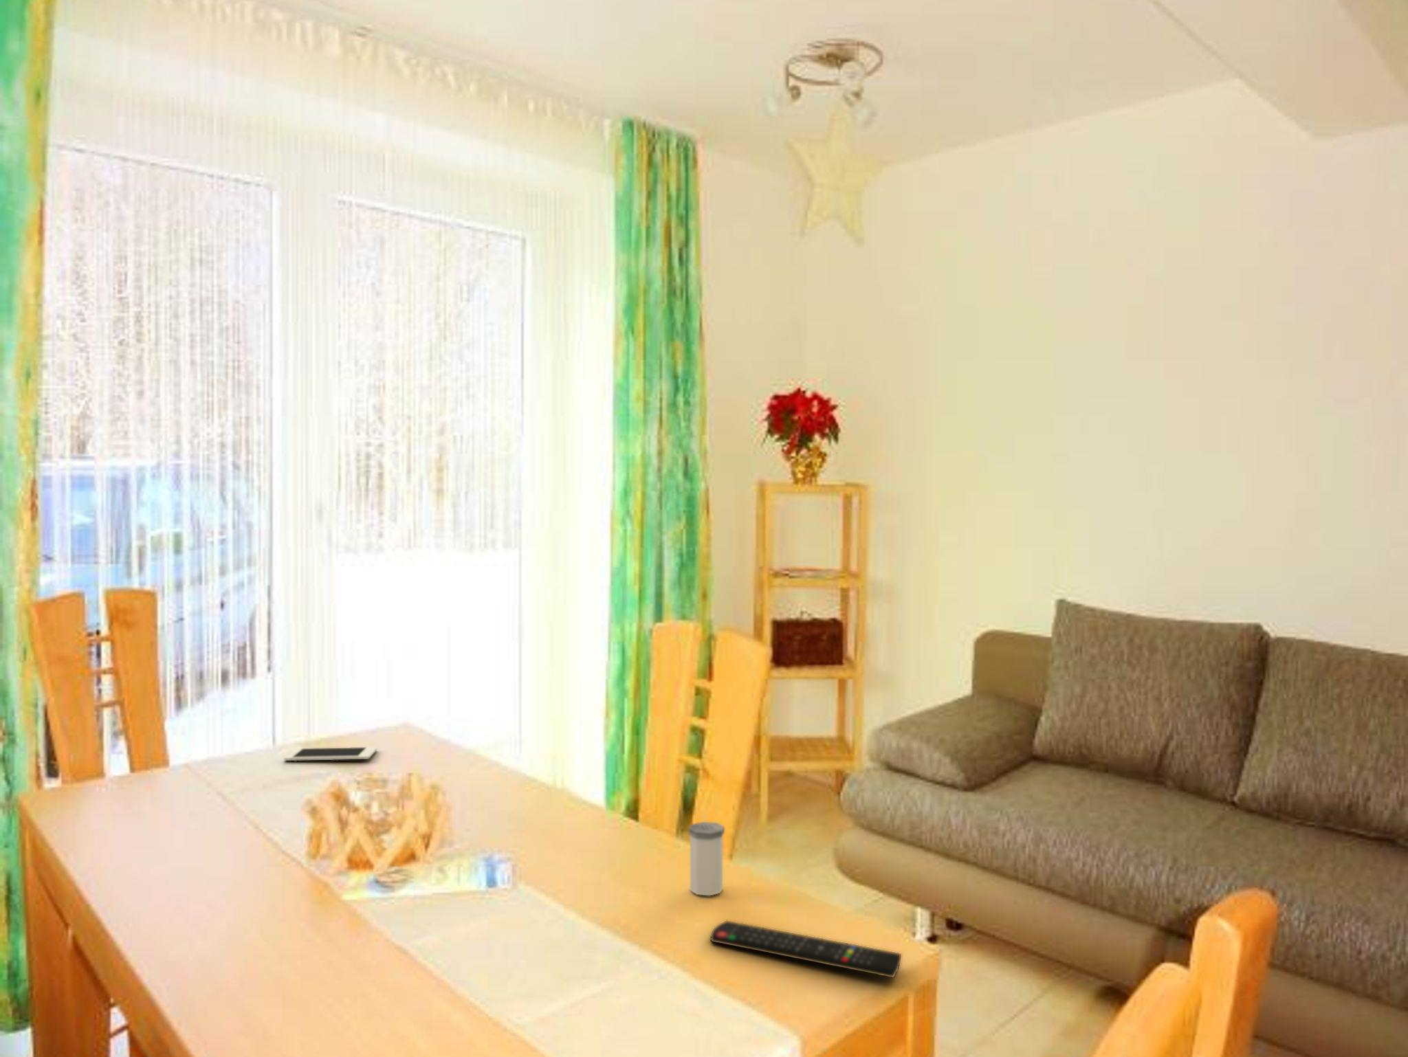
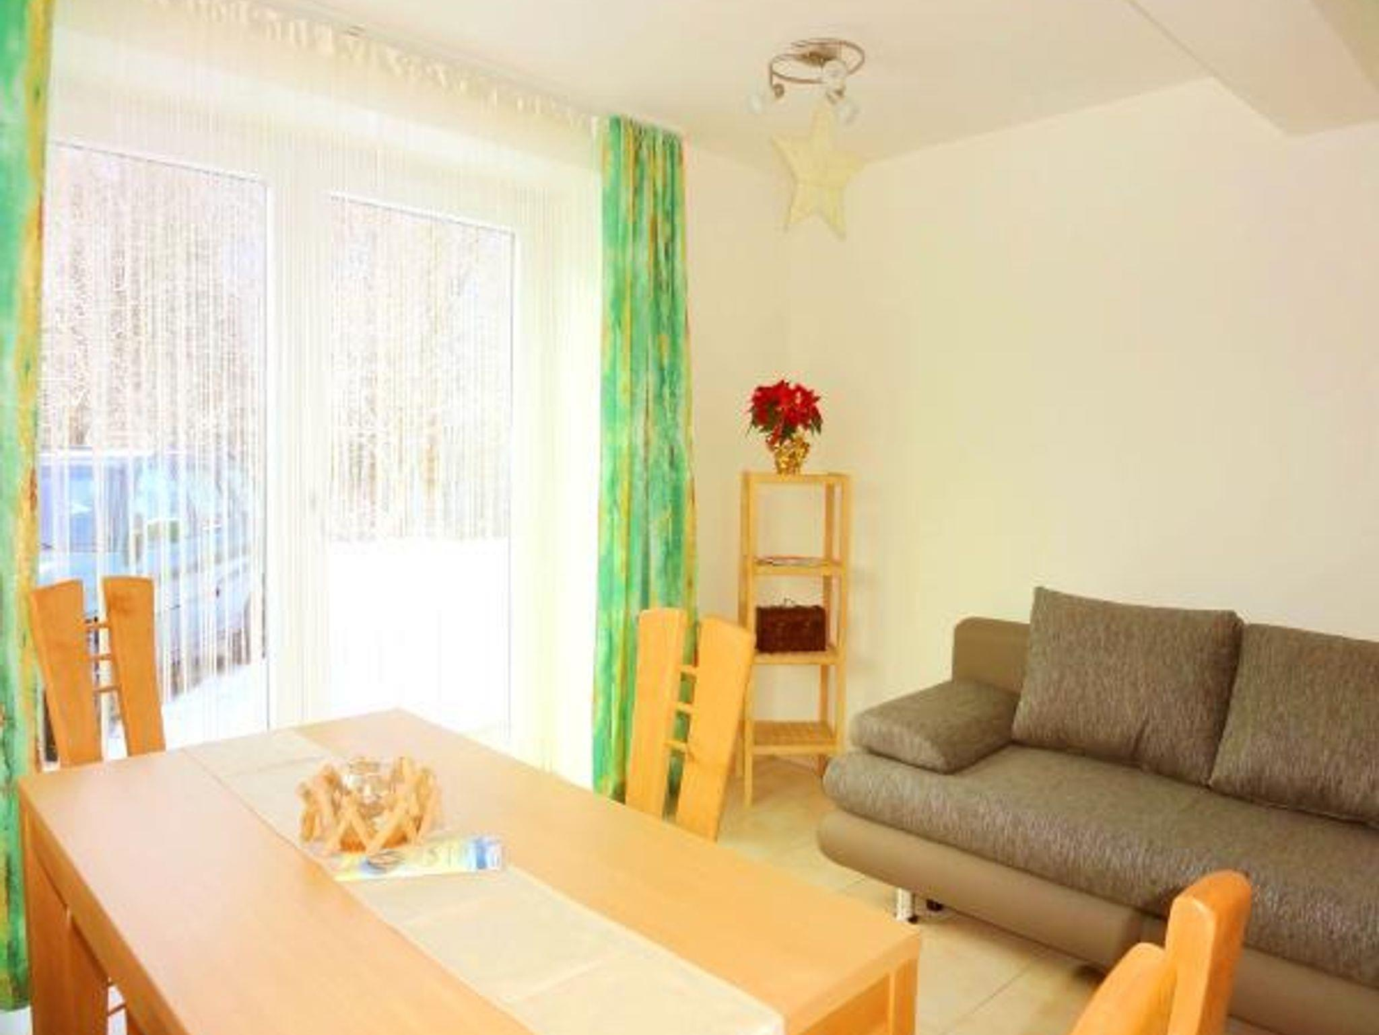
- cell phone (331, 753)
- remote control (802, 949)
- salt shaker (706, 858)
